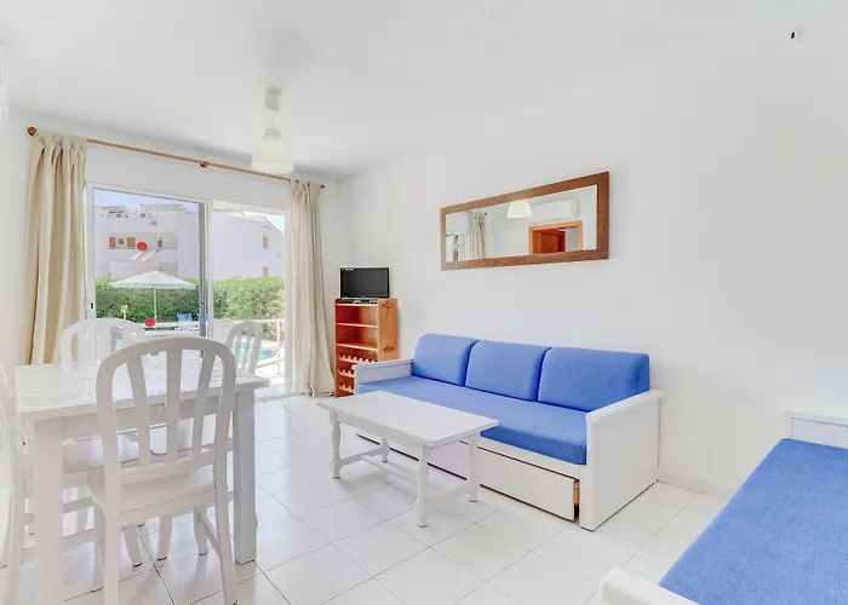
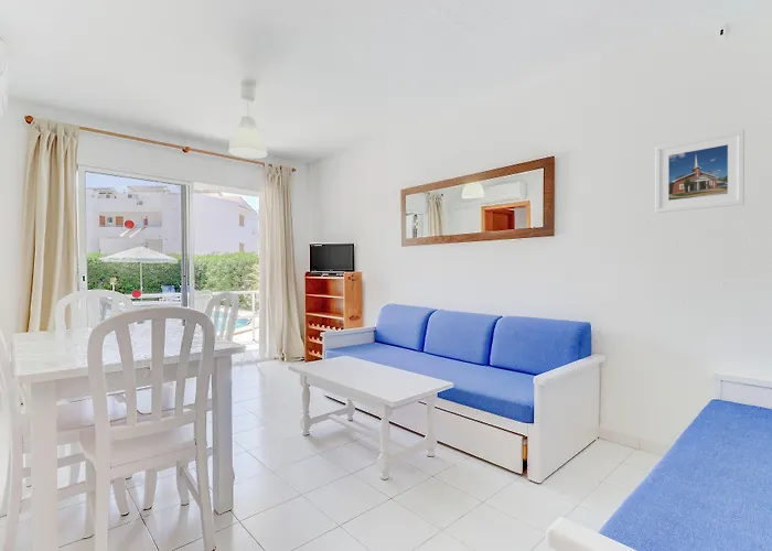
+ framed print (697, 173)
